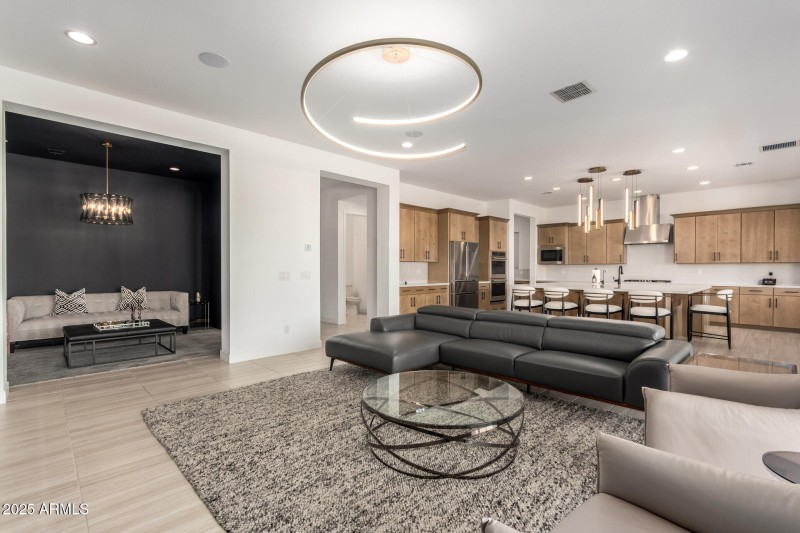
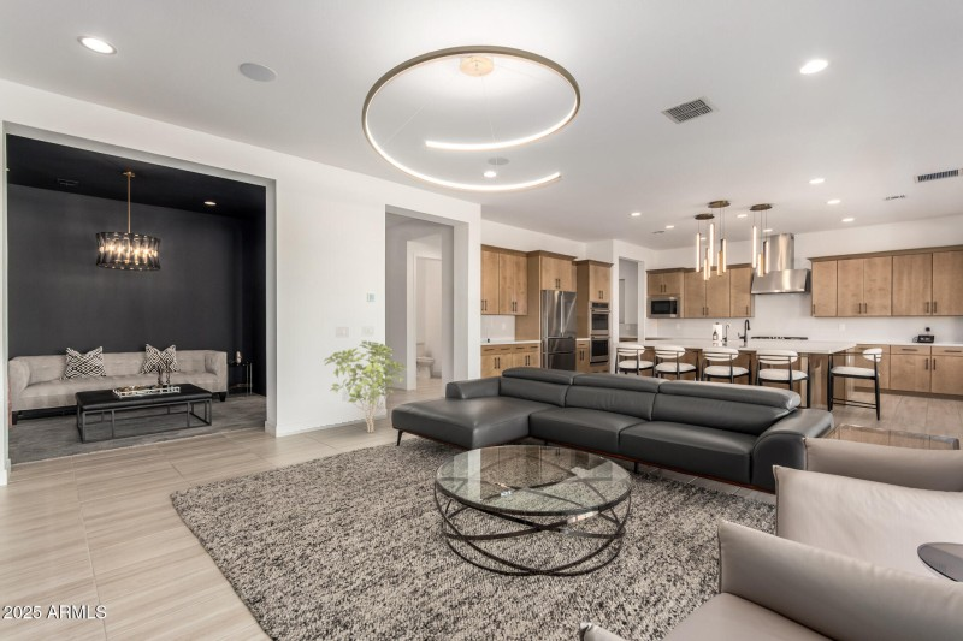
+ shrub (368, 385)
